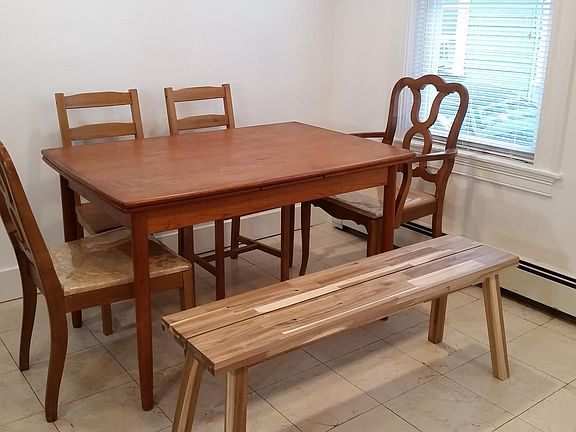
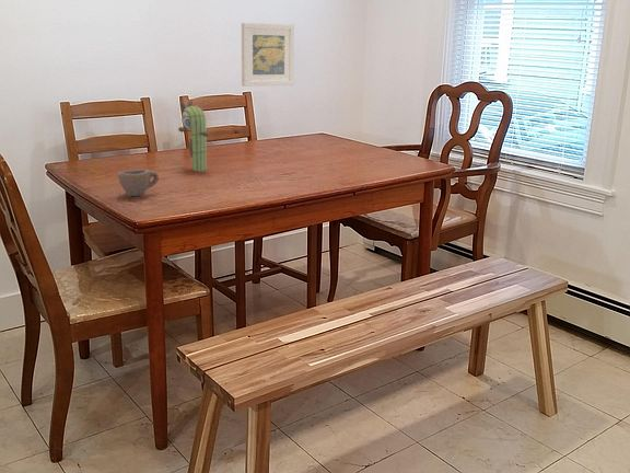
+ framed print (268, 55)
+ cup (138, 182)
+ plant (192, 135)
